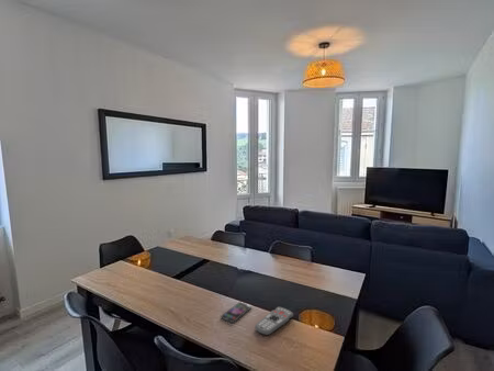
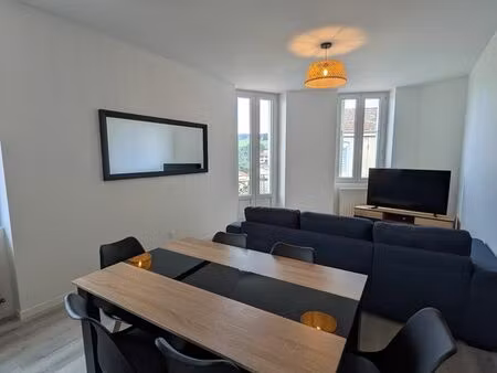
- remote control (273, 321)
- smartphone (236, 312)
